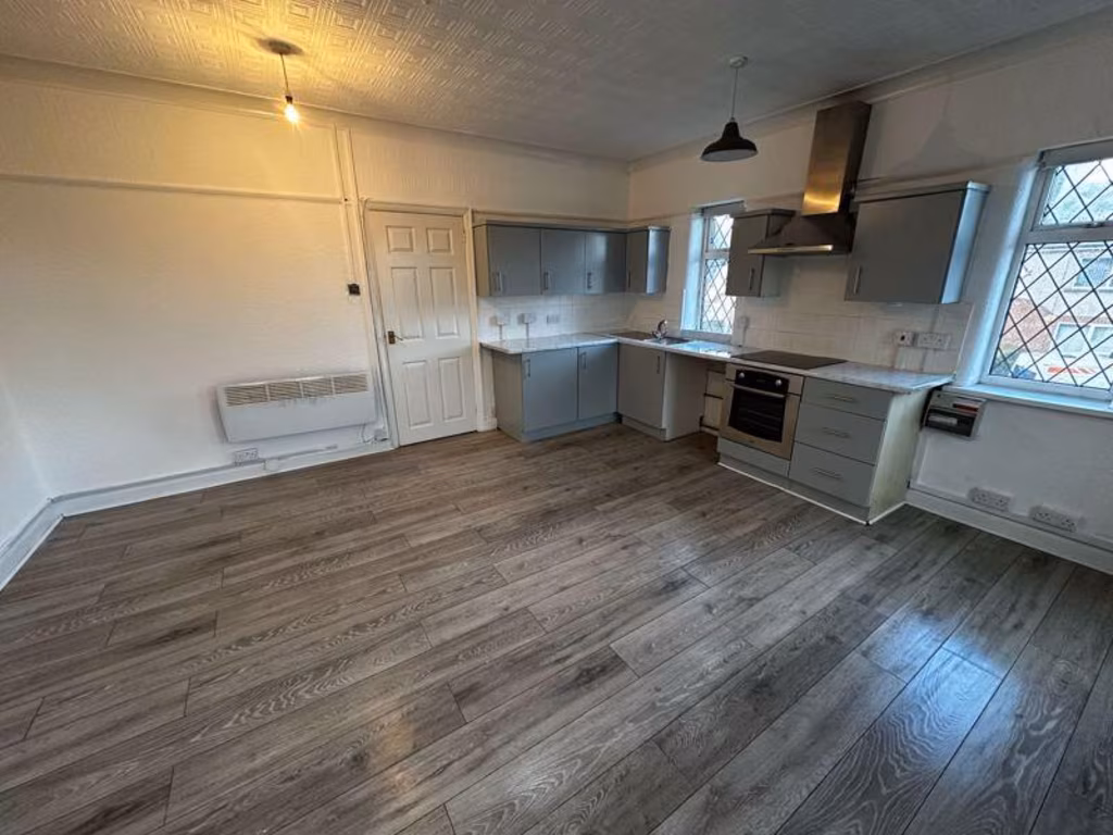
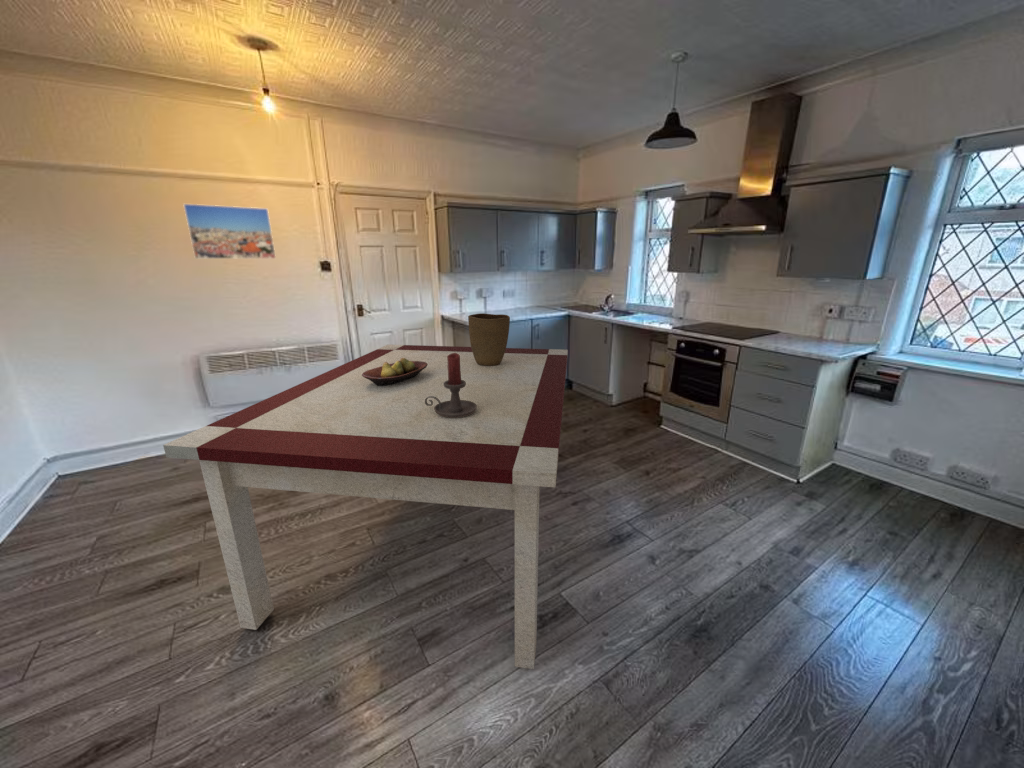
+ candle holder (448, 382)
+ dining table (439, 454)
+ vase (489, 339)
+ fruit bowl (396, 369)
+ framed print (232, 232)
